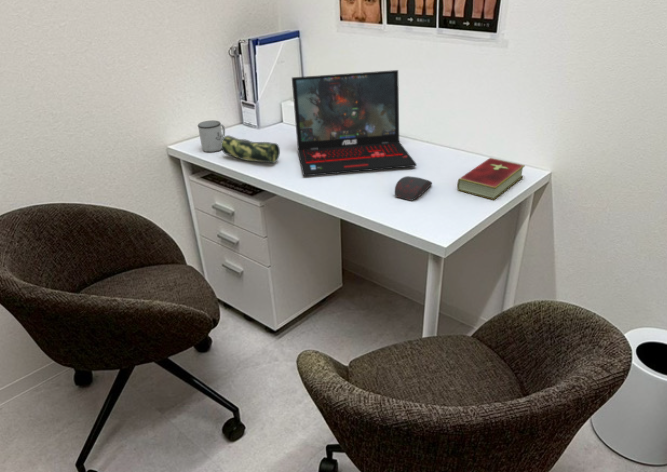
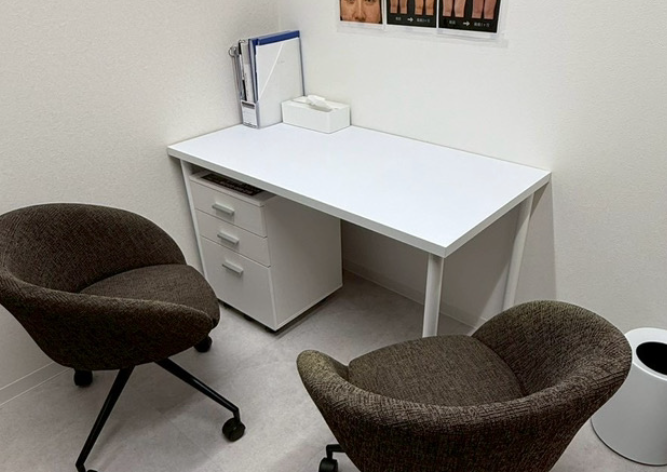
- pencil case (249, 149)
- computer mouse (413, 184)
- hardcover book (491, 177)
- laptop (352, 121)
- mug (214, 135)
